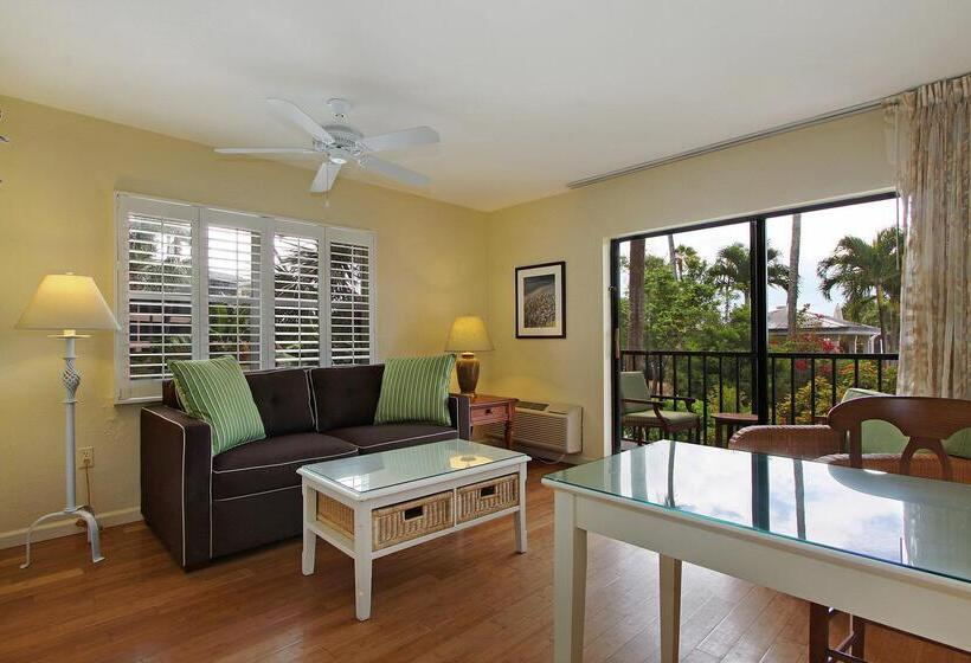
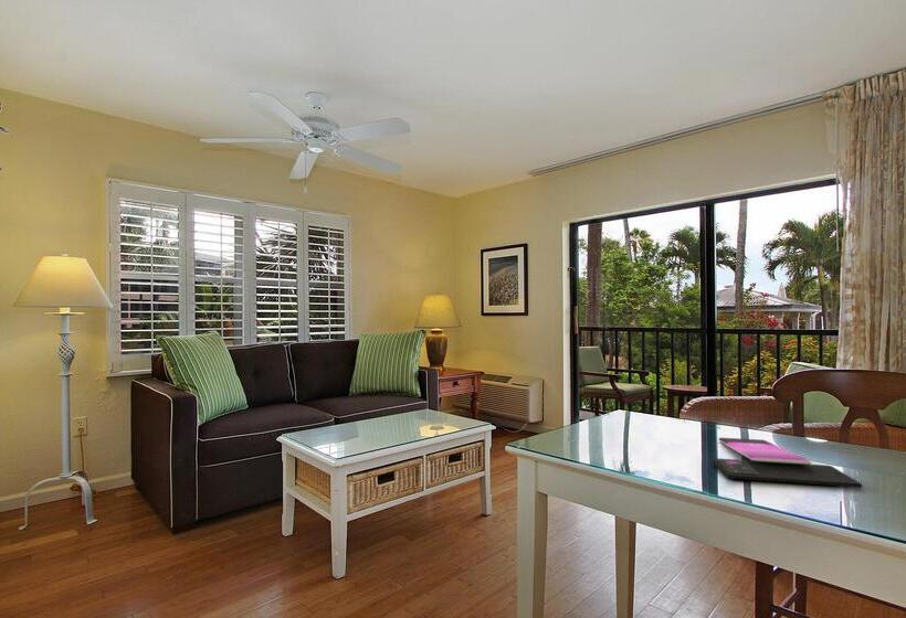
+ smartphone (761, 454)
